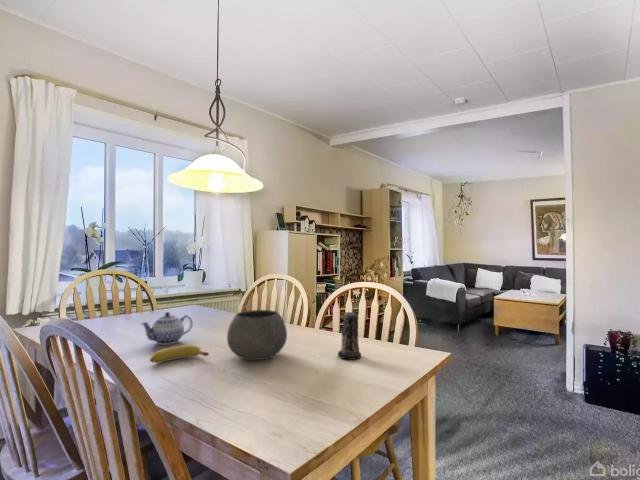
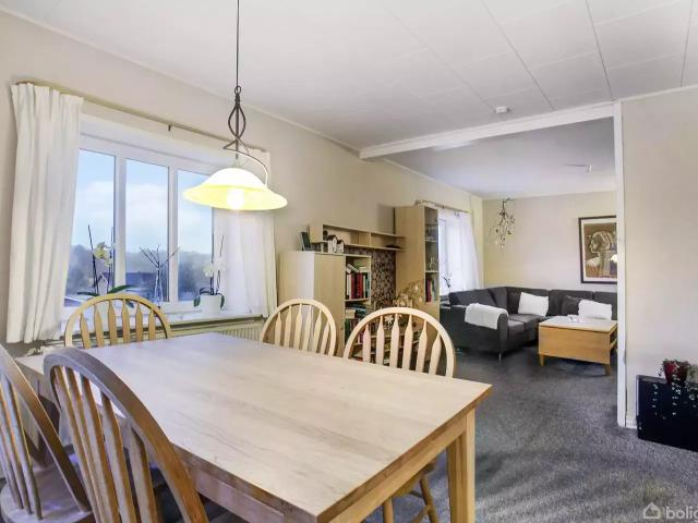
- teapot (167, 327)
- bowl (257, 334)
- banana (177, 354)
- candle (349, 334)
